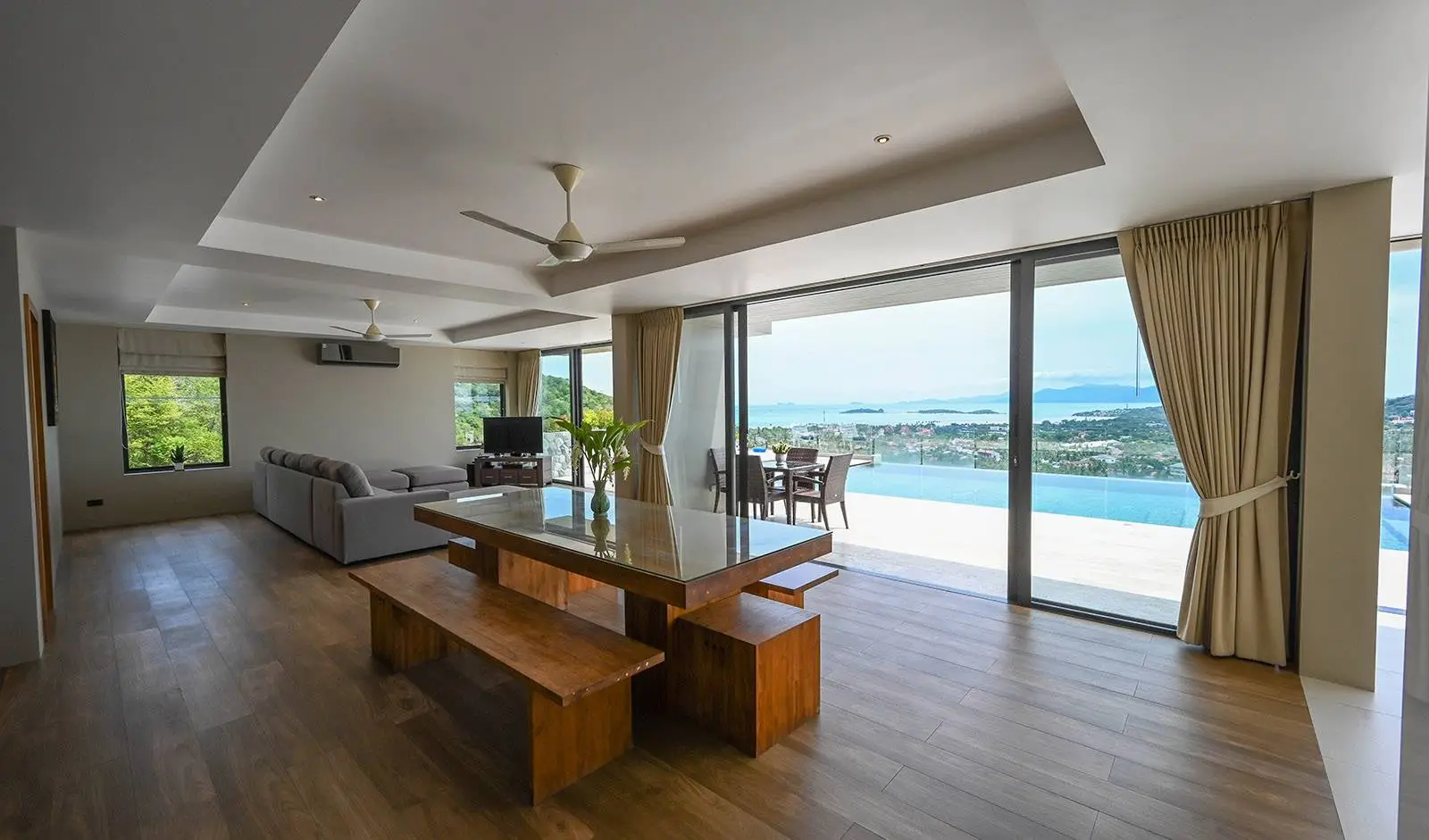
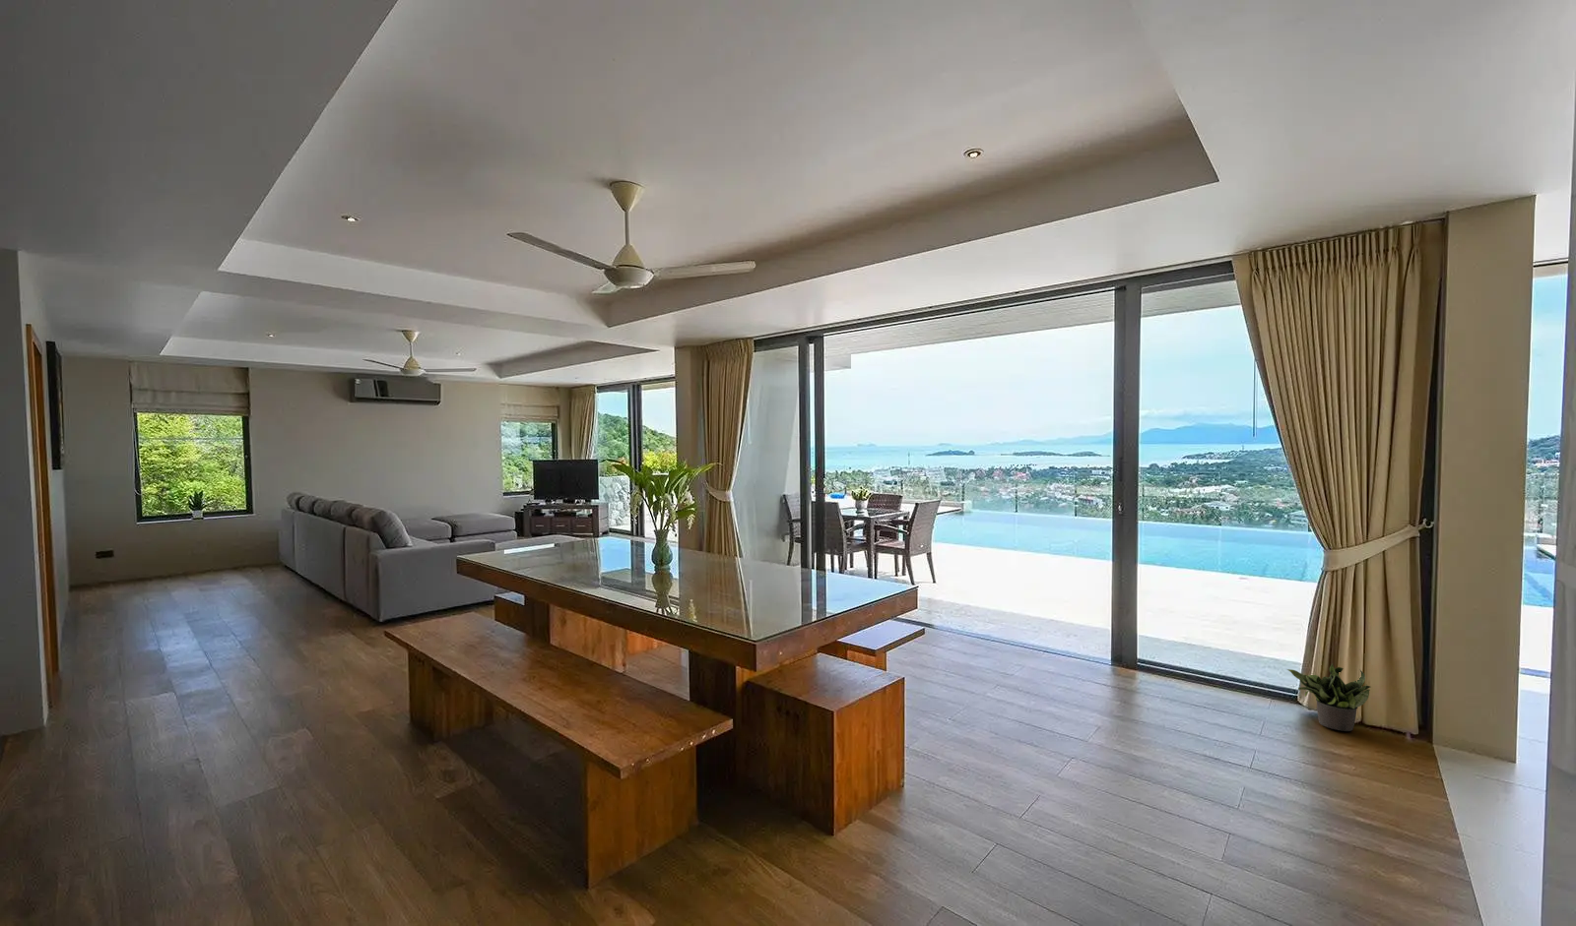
+ potted plant (1327, 692)
